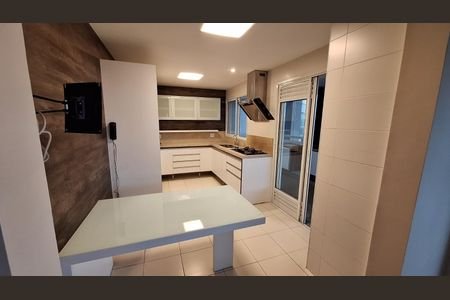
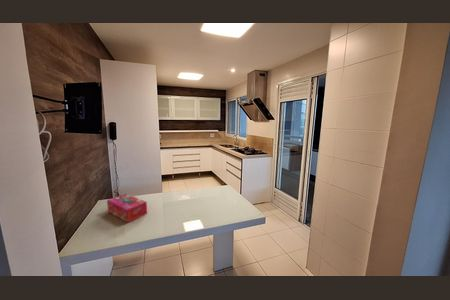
+ tissue box (127, 206)
